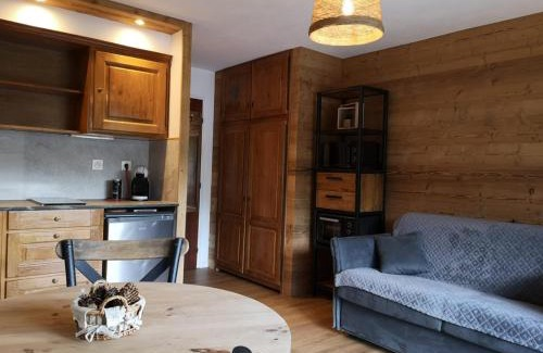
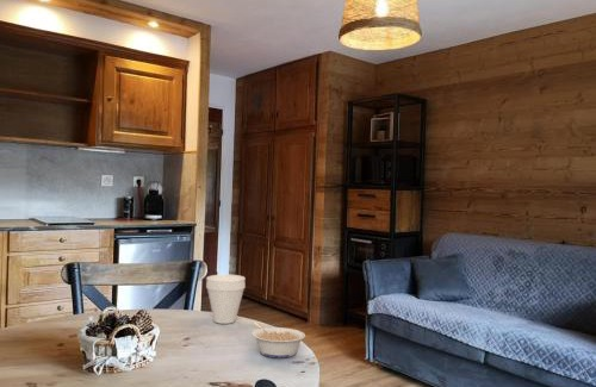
+ legume (275, 341)
+ cup (225, 299)
